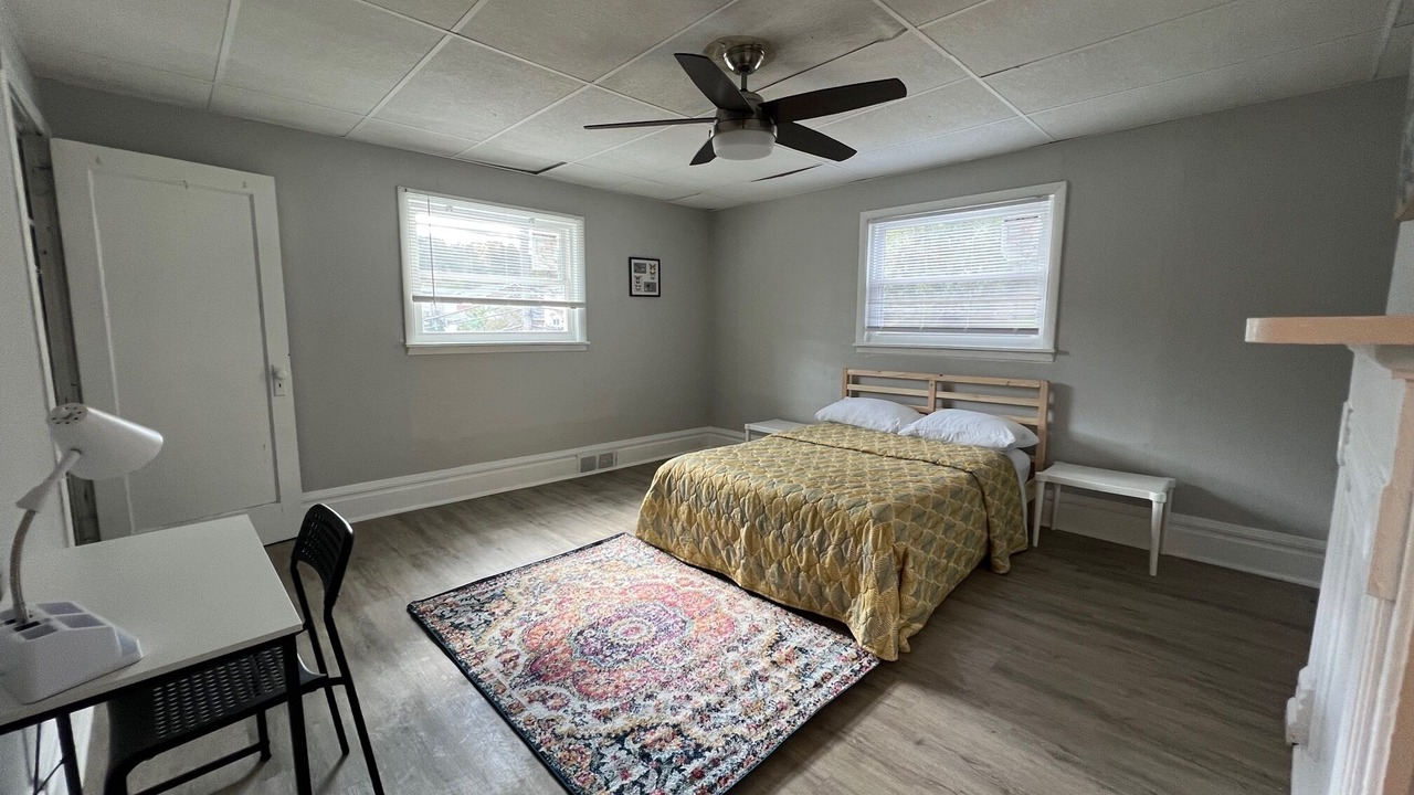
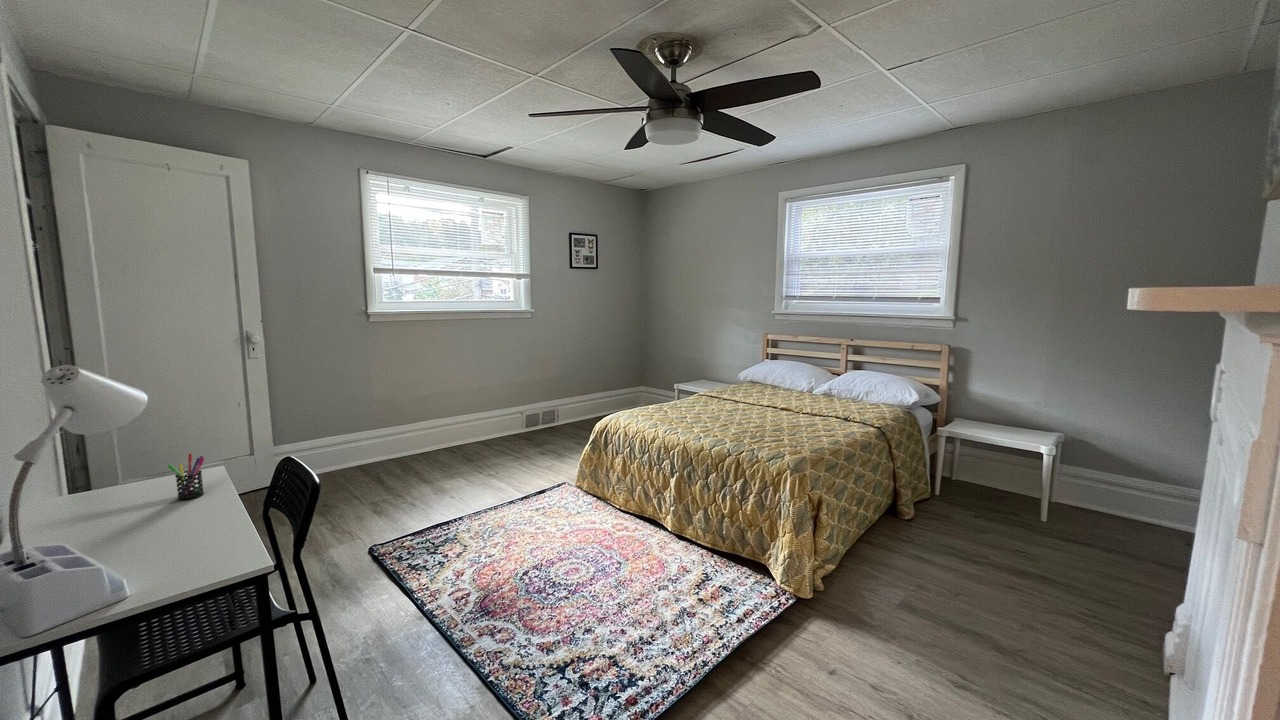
+ pen holder (186, 476)
